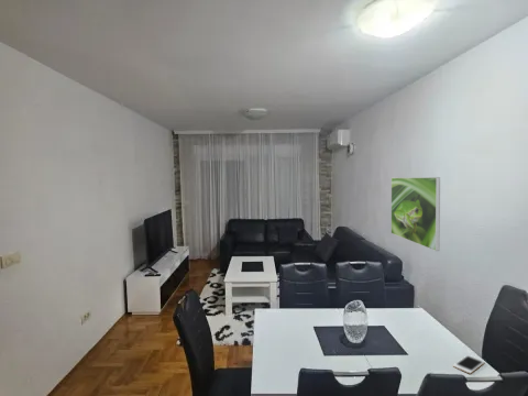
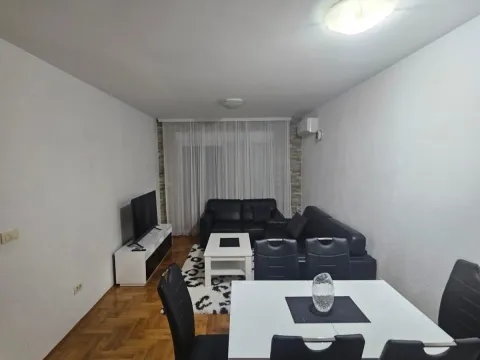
- cell phone (469, 363)
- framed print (411, 209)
